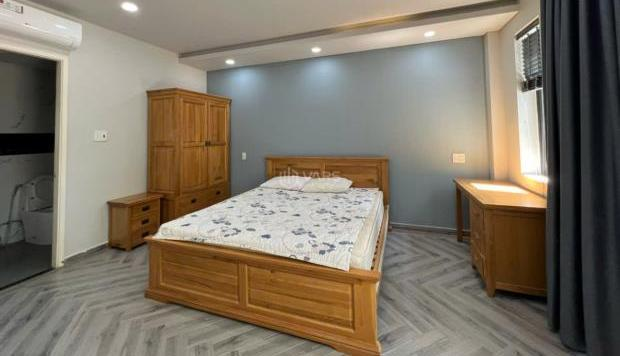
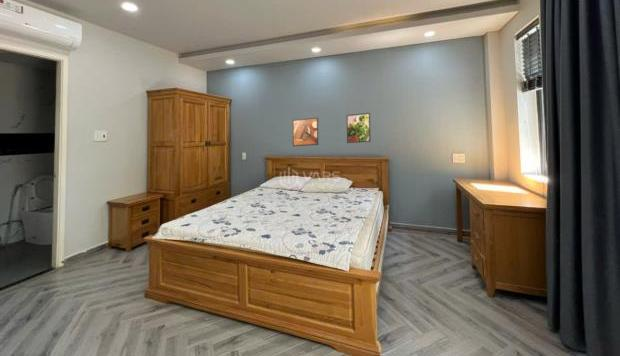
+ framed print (358, 128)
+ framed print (305, 132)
